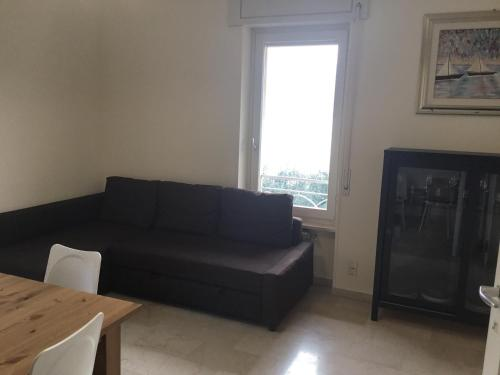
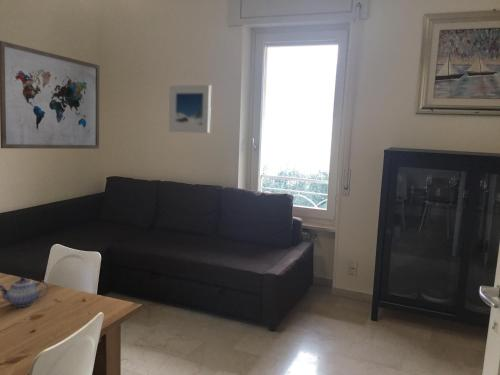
+ teapot (23, 290)
+ wall art (55, 102)
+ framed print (189, 109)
